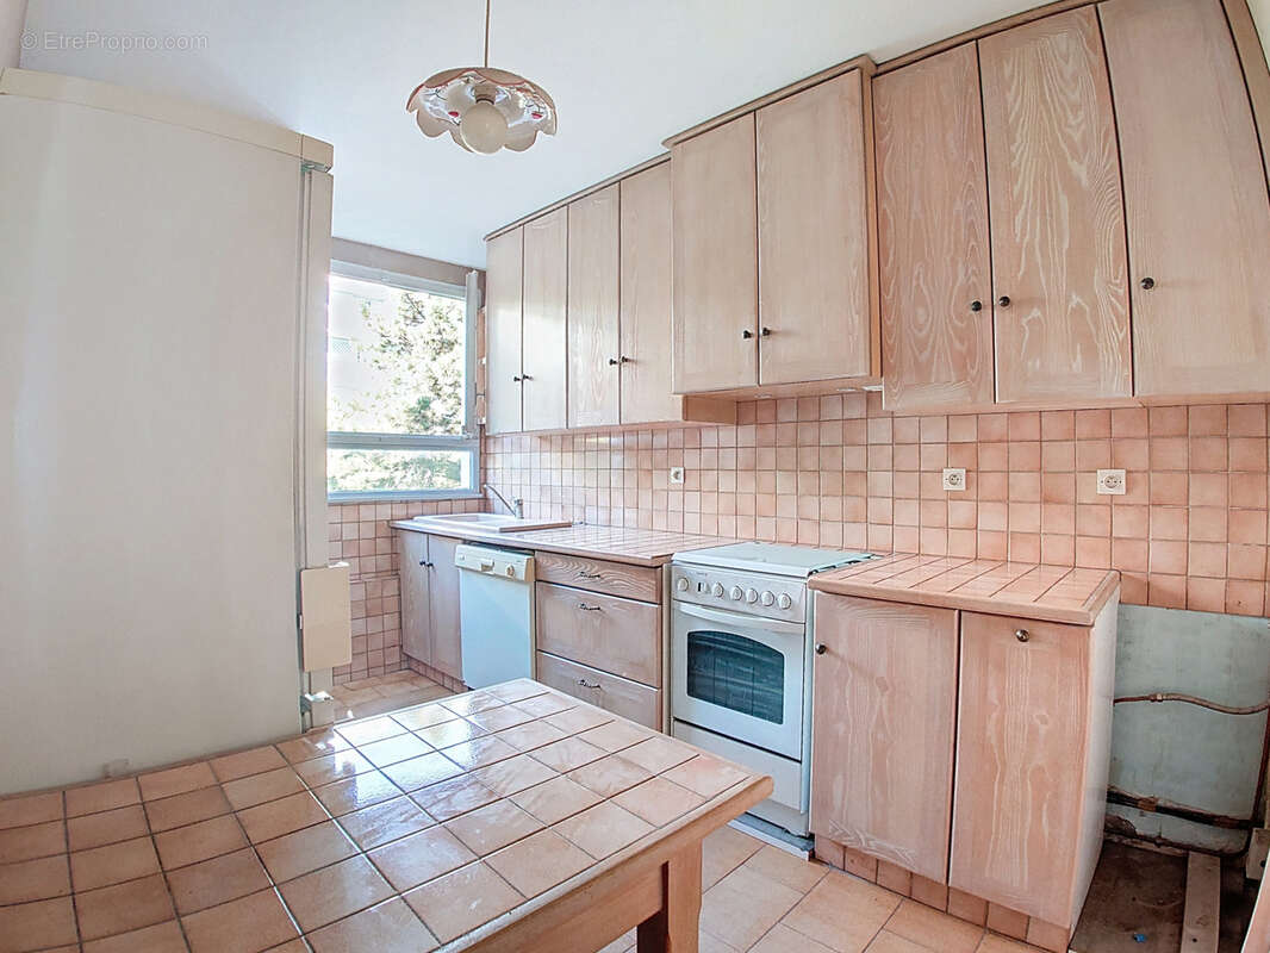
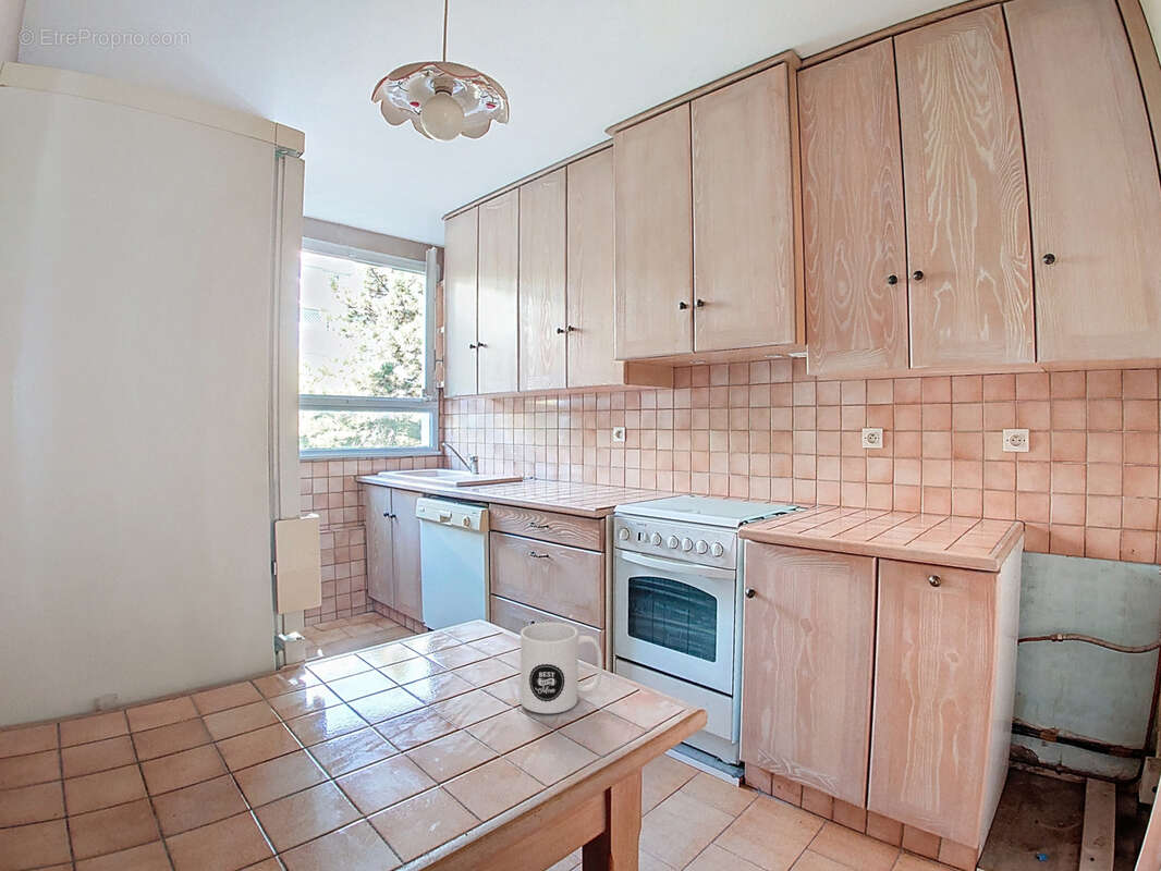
+ mug (561, 664)
